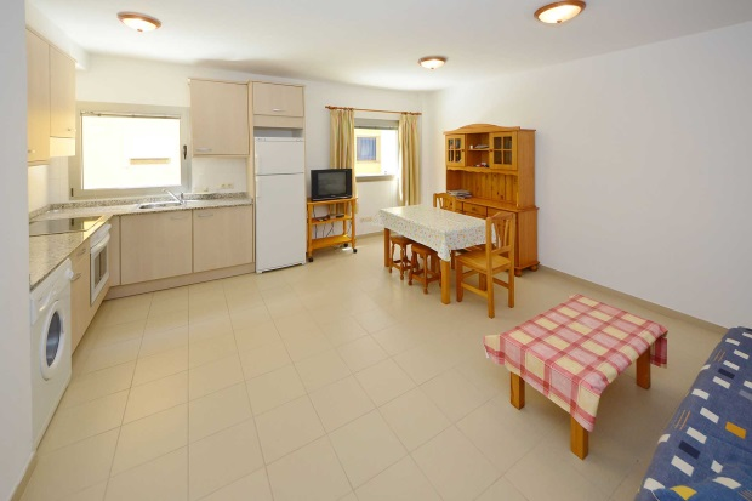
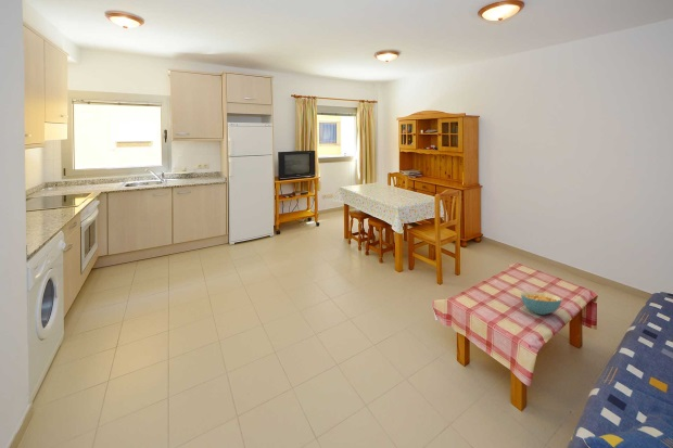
+ cereal bowl (539, 304)
